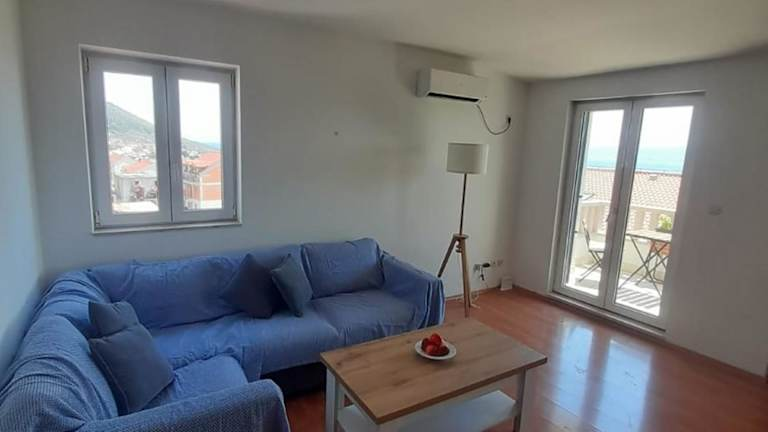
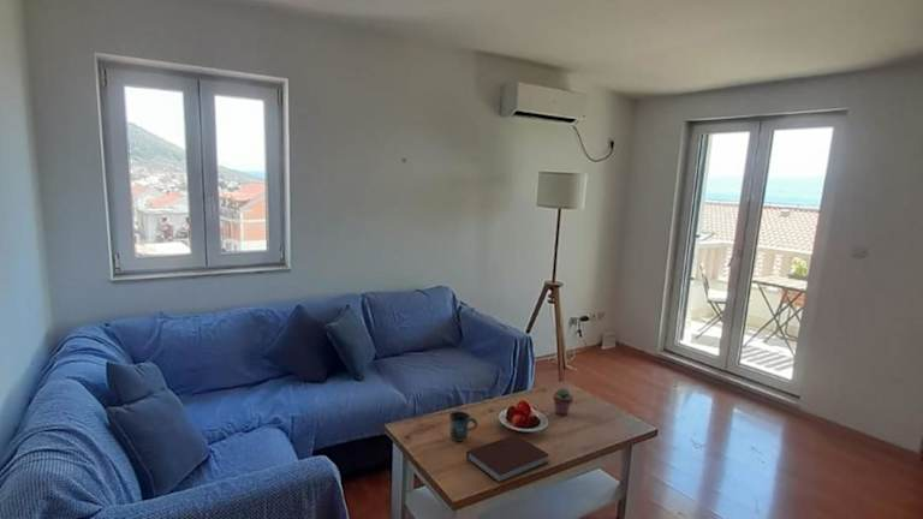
+ notebook (507, 457)
+ mug (462, 428)
+ potted succulent (562, 400)
